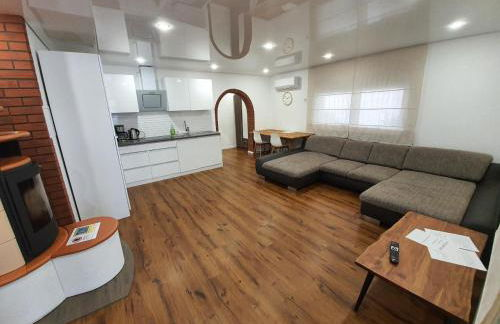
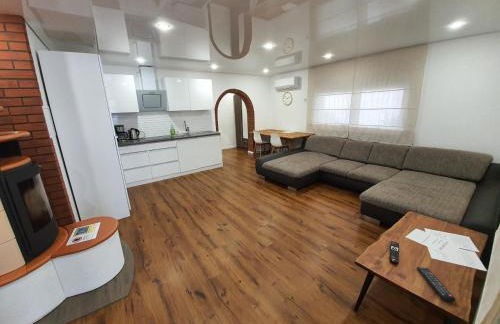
+ remote control (433, 282)
